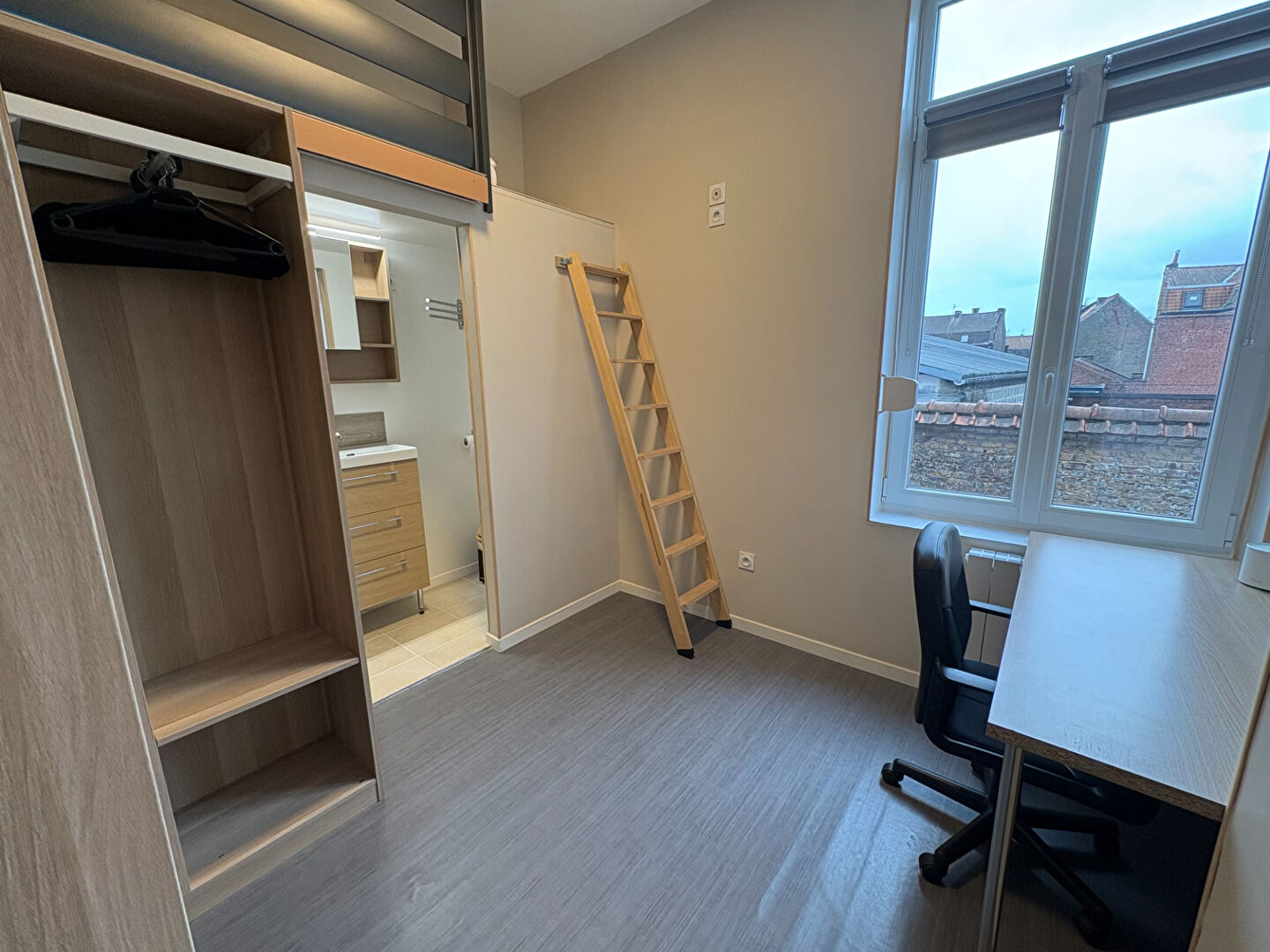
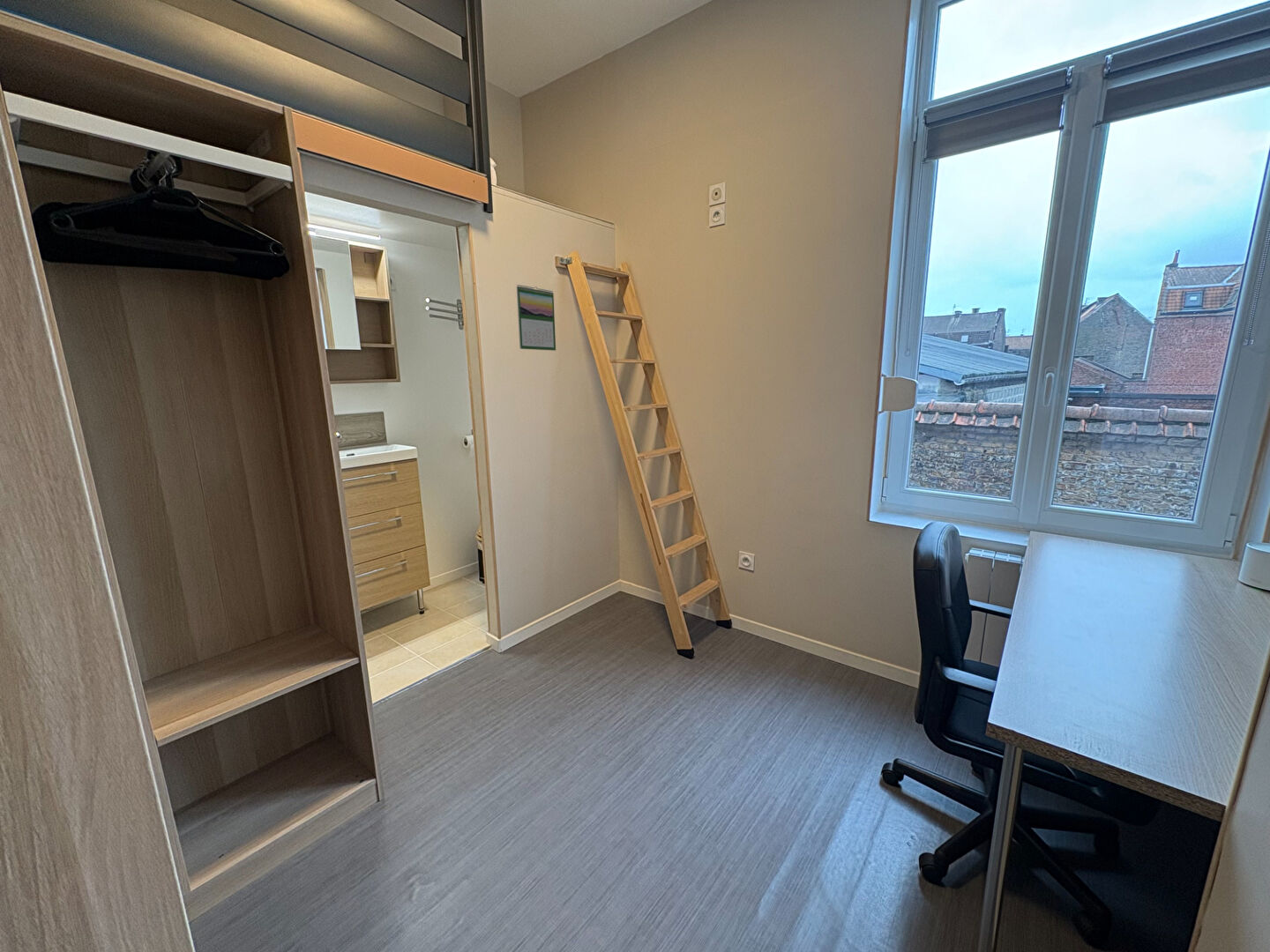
+ calendar (536, 318)
